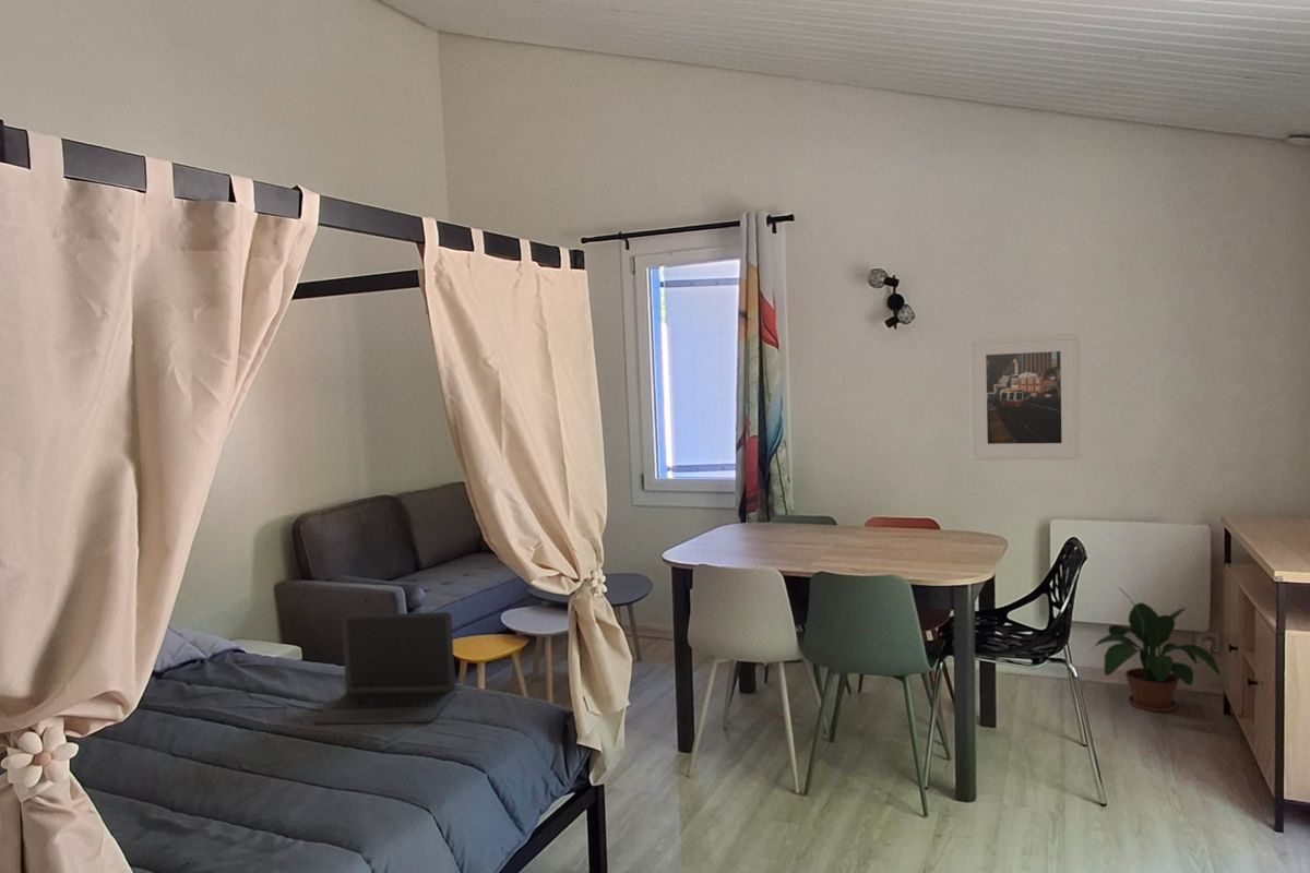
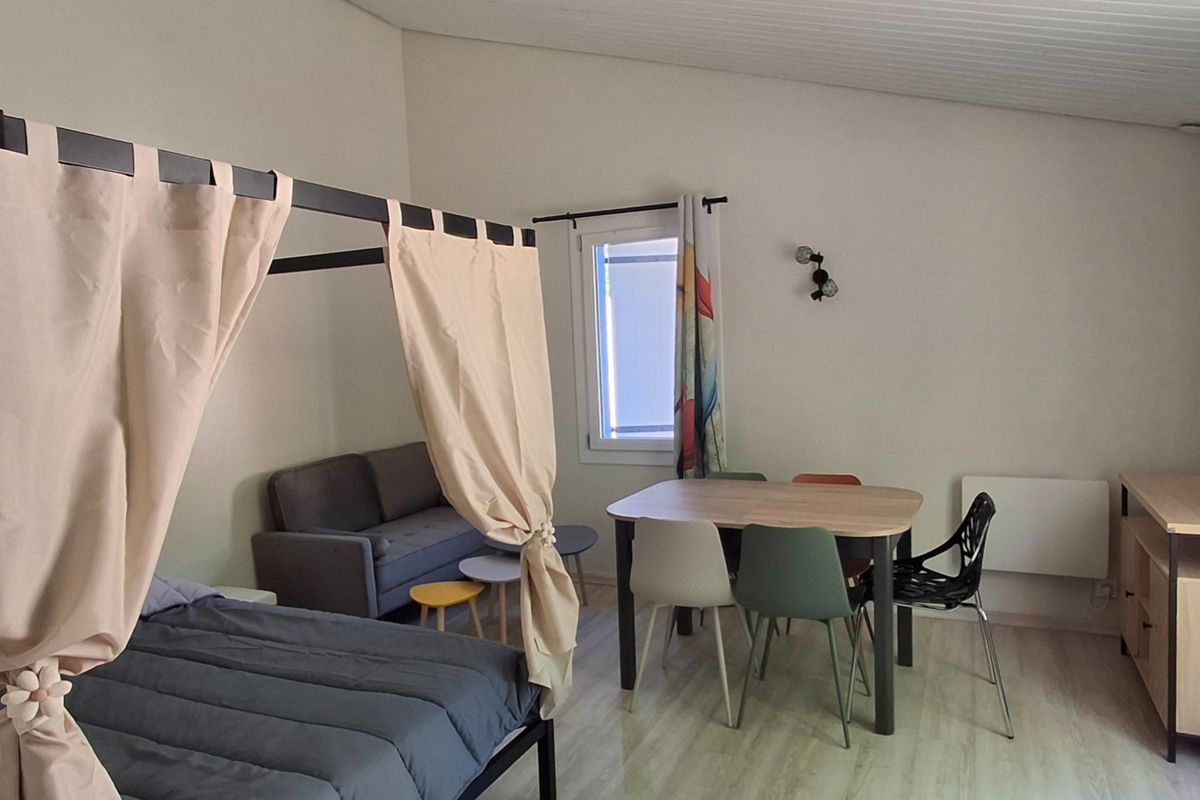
- potted plant (1150, 645)
- laptop (384, 666)
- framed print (1023, 398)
